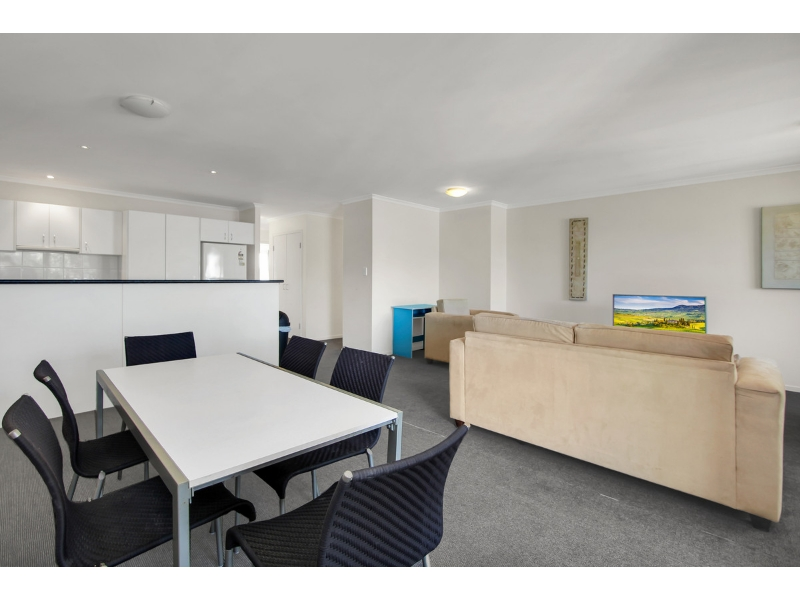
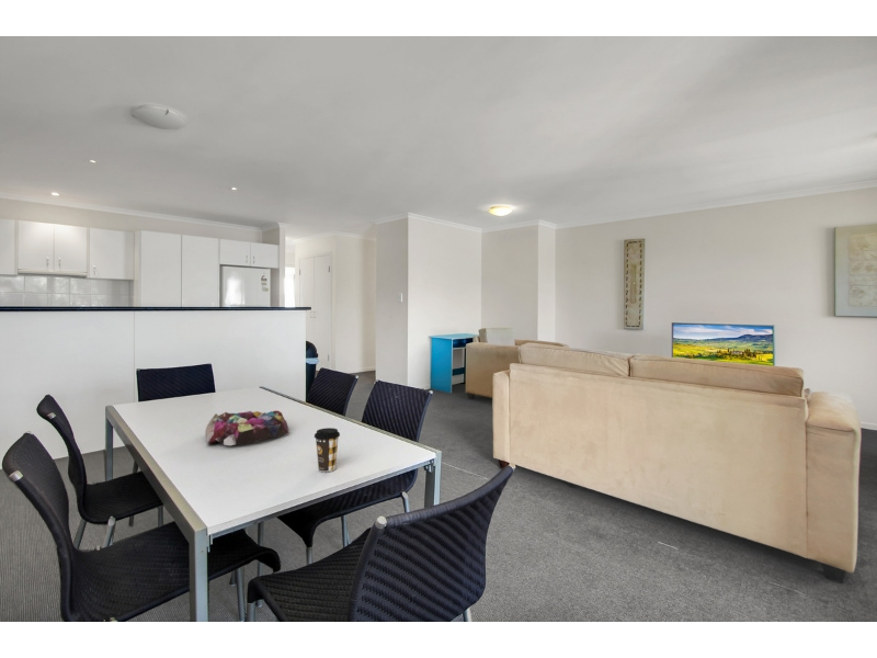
+ coffee cup (327, 450)
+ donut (247, 423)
